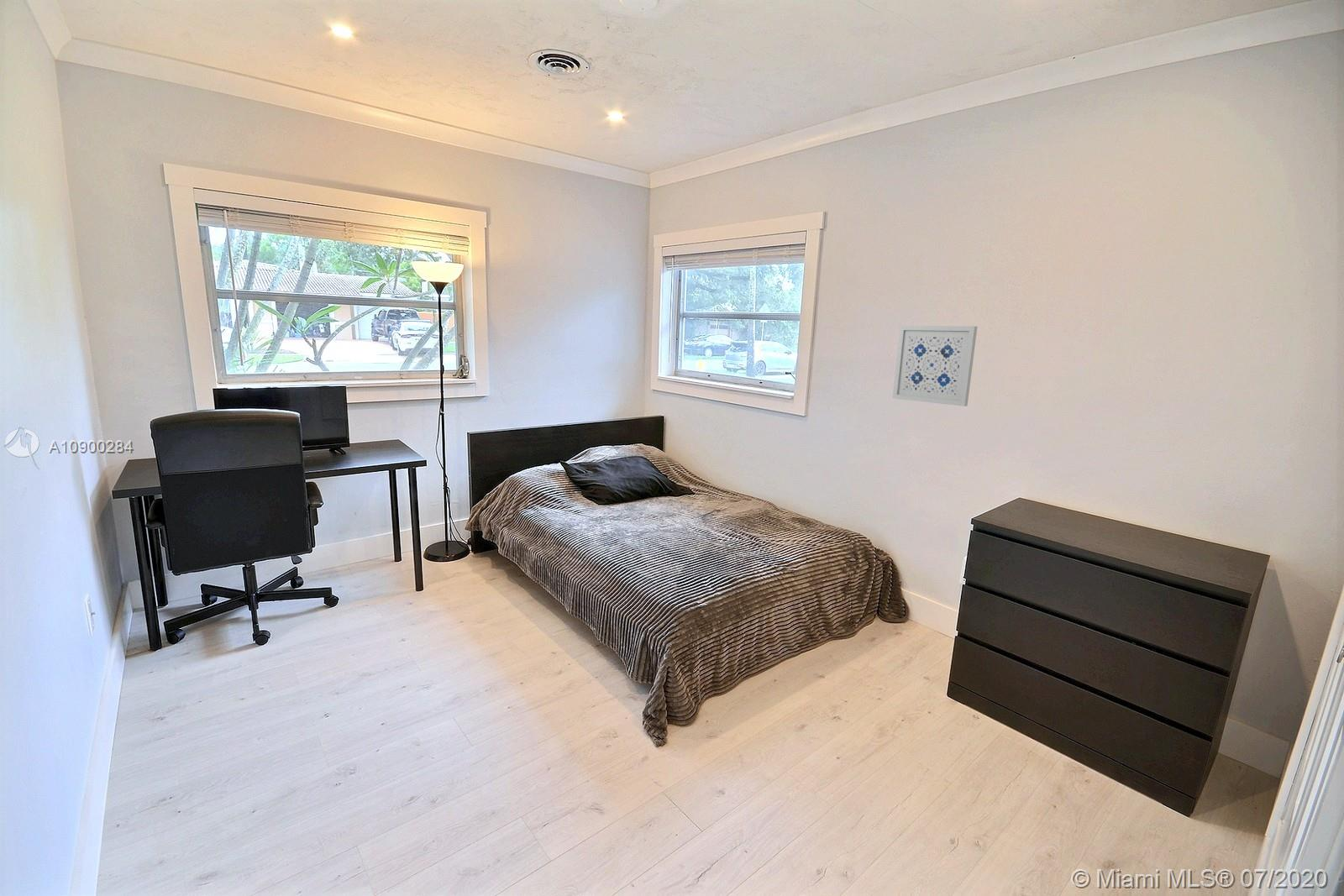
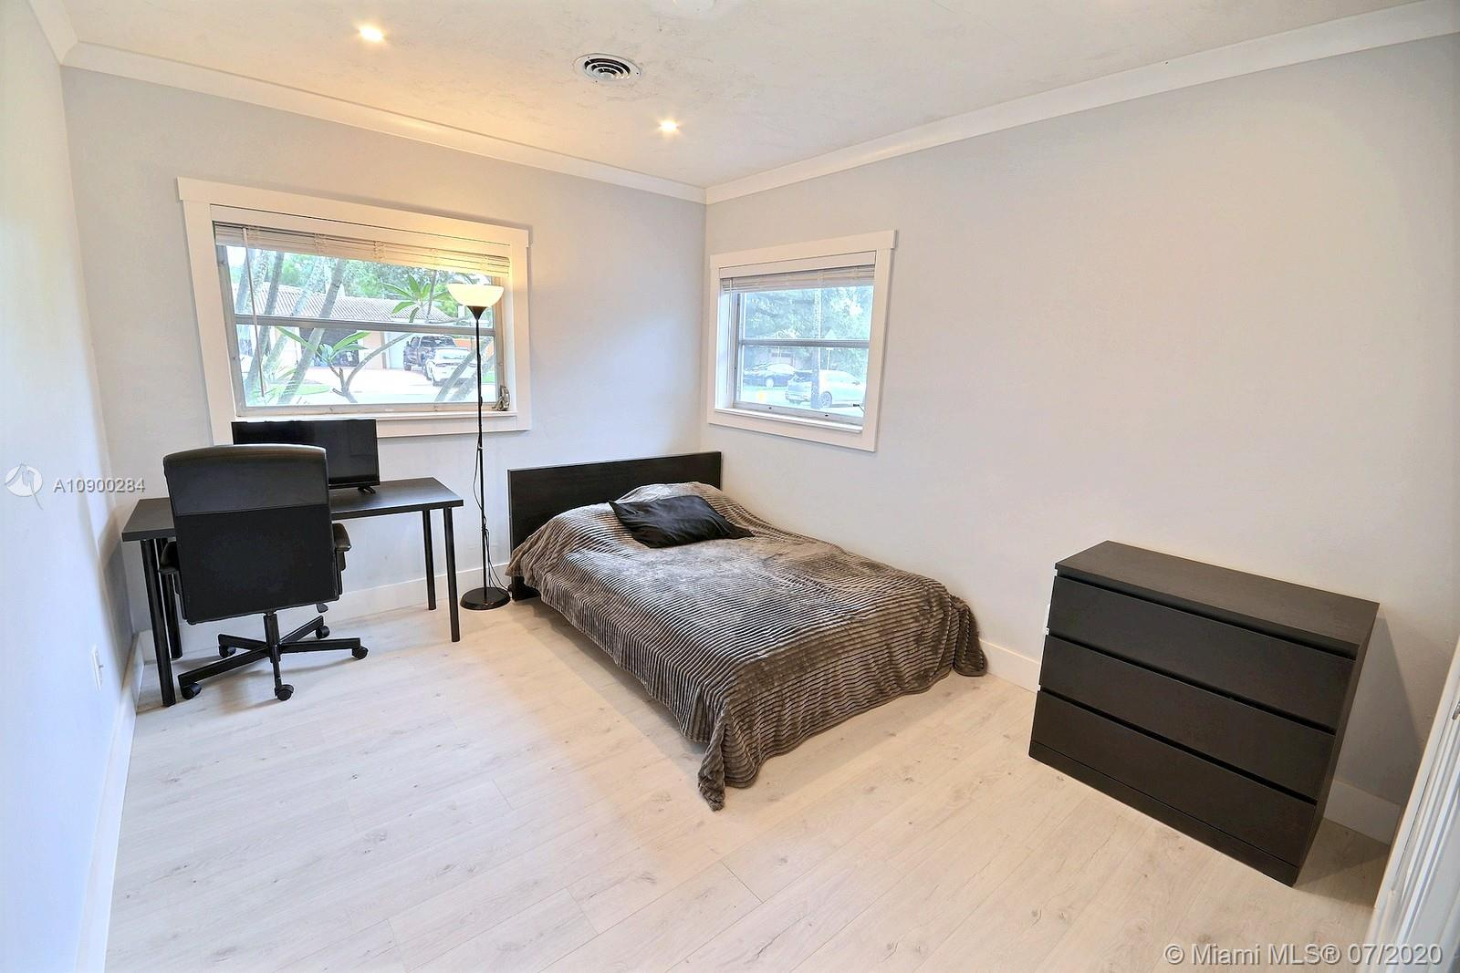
- wall art (932, 364)
